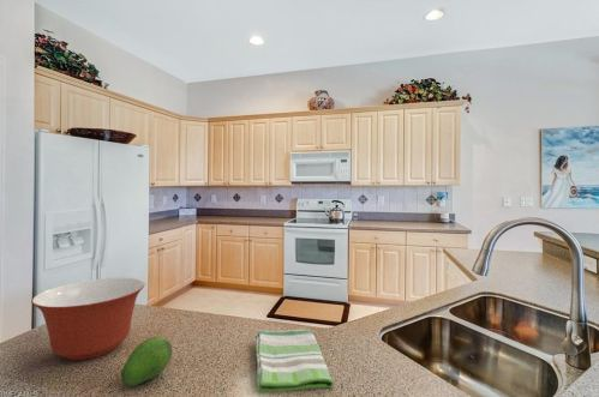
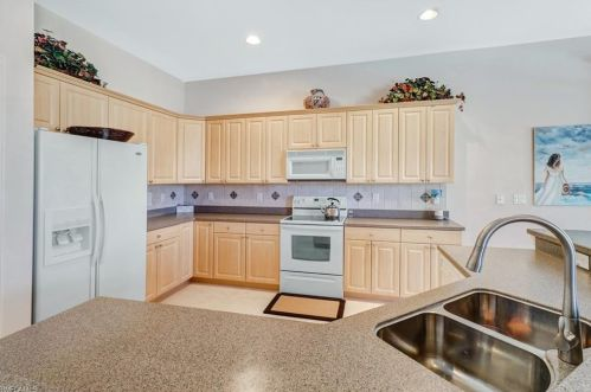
- mixing bowl (92, 318)
- dish towel (289, 354)
- fruit (148, 360)
